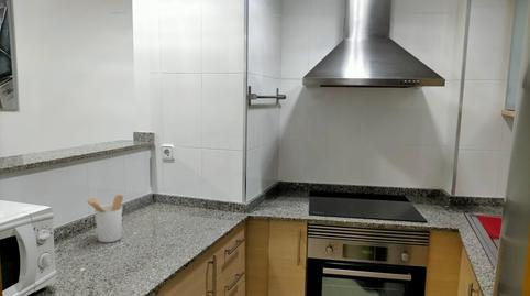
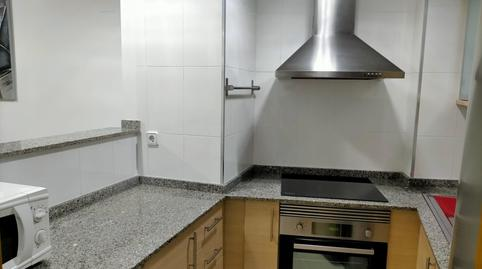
- utensil holder (103, 218)
